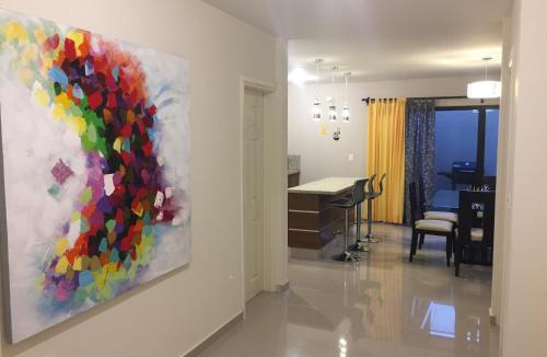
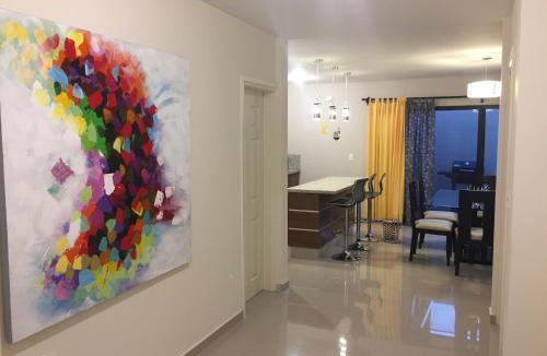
+ waste bin (391, 229)
